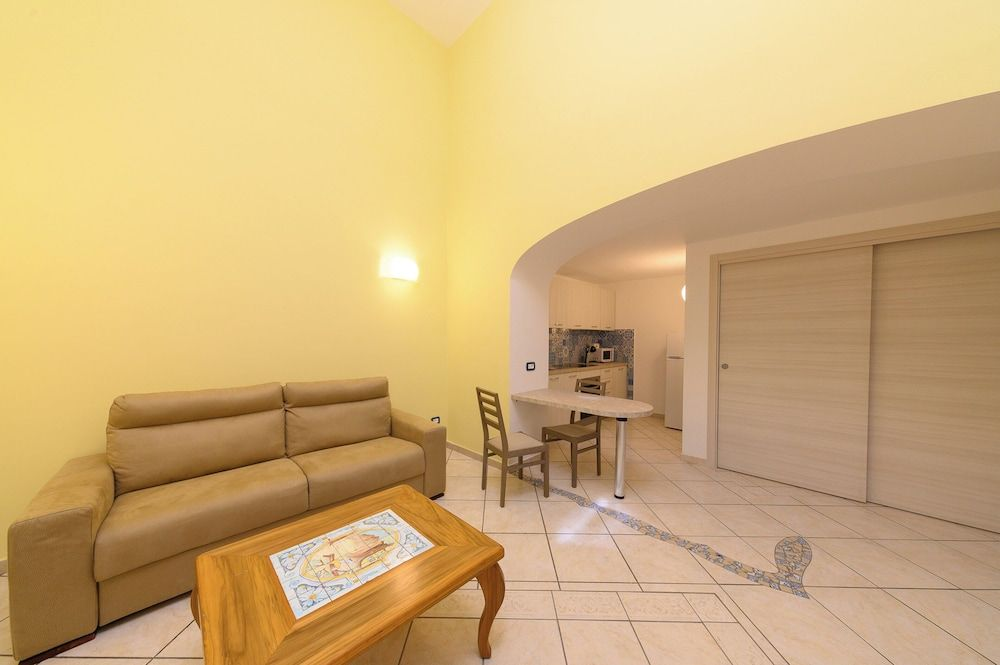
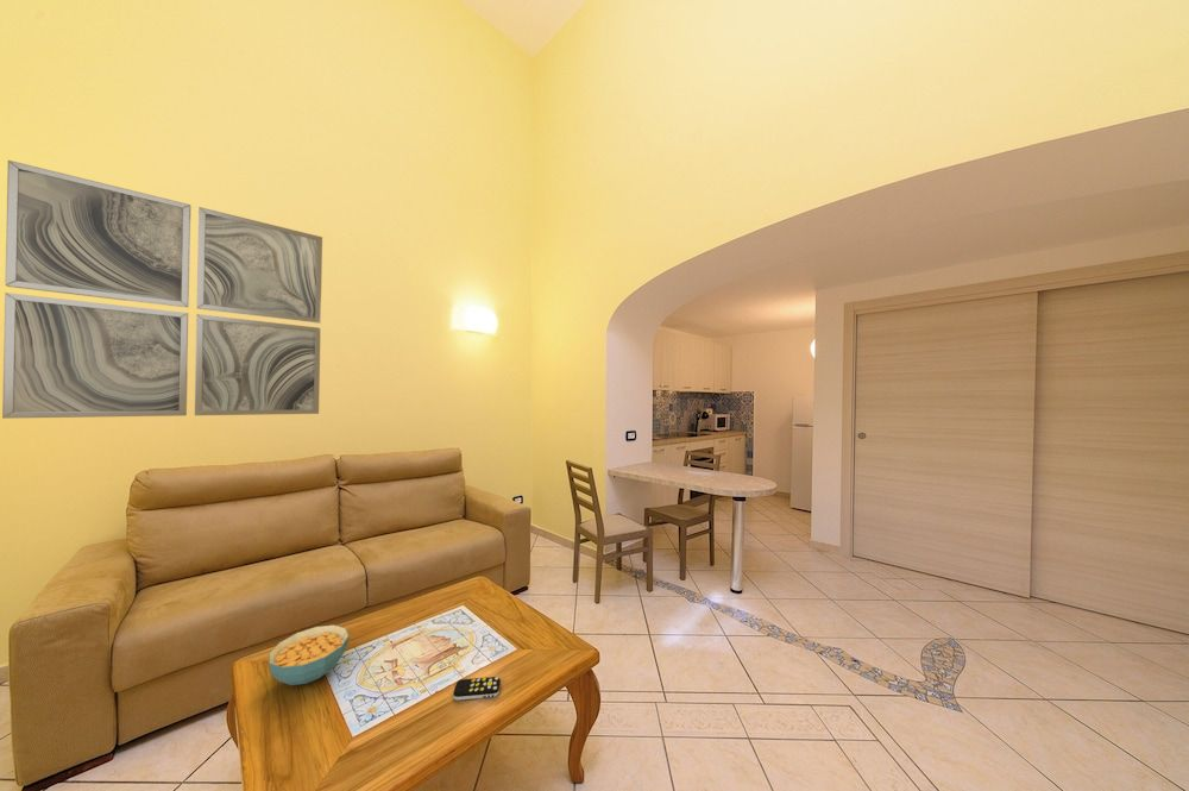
+ cereal bowl (309, 660)
+ wall art (196, 314)
+ remote control (477, 688)
